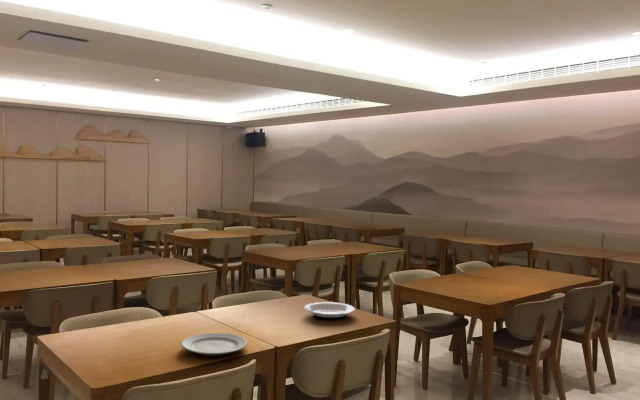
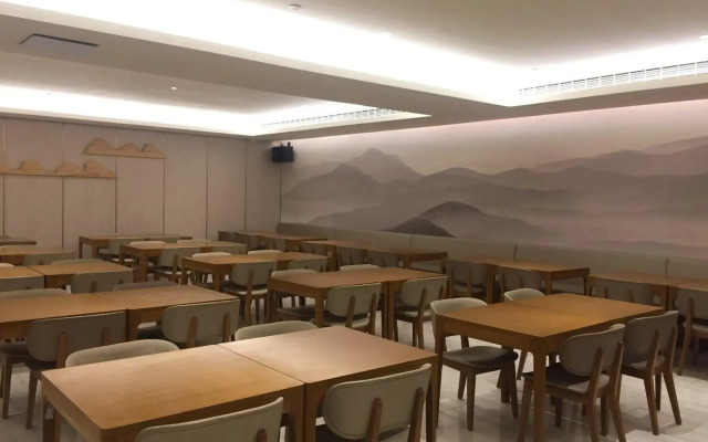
- chinaware (214, 345)
- plate (329, 311)
